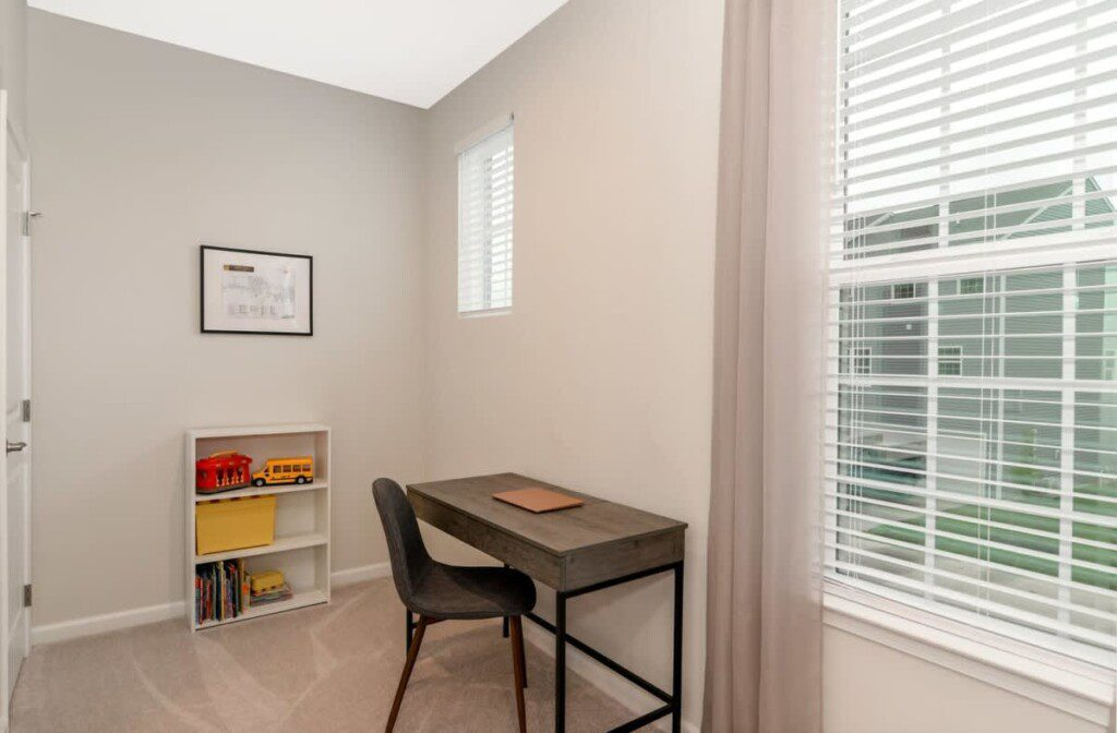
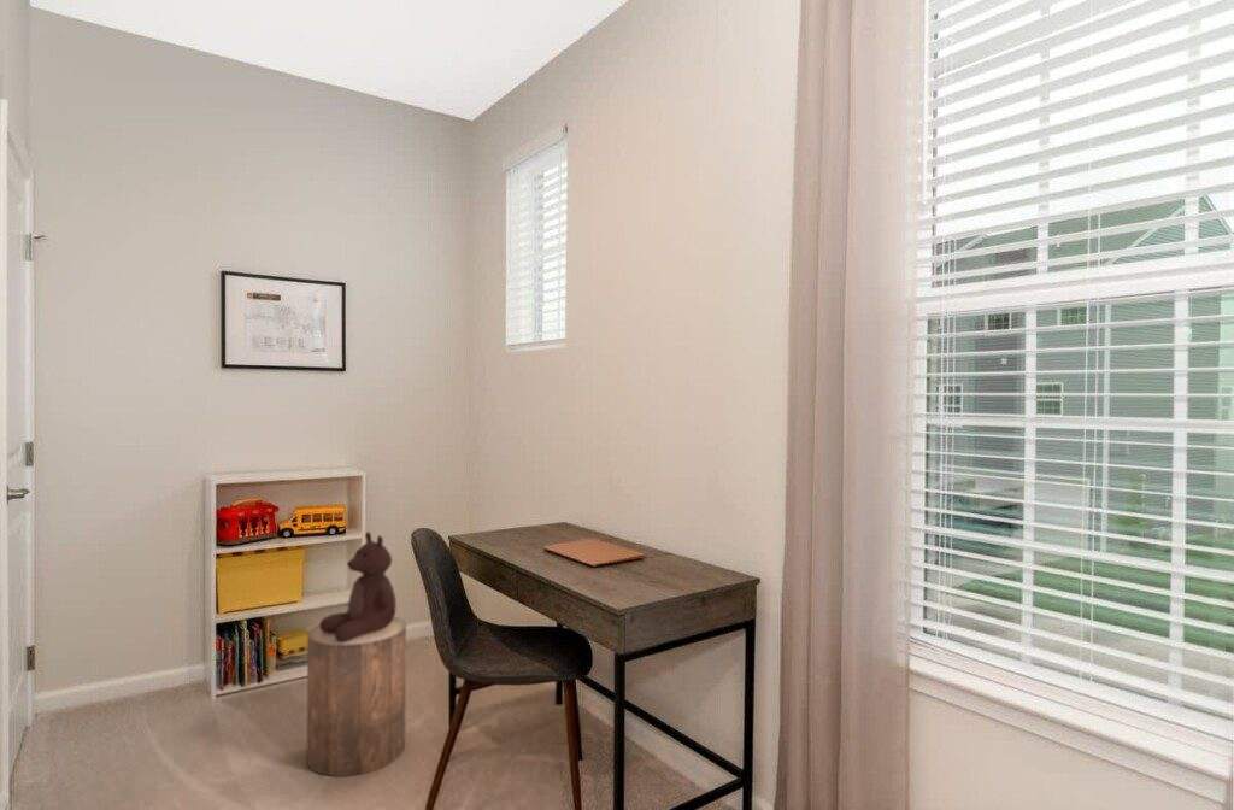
+ stool (357, 689)
+ teddy bear (359, 582)
